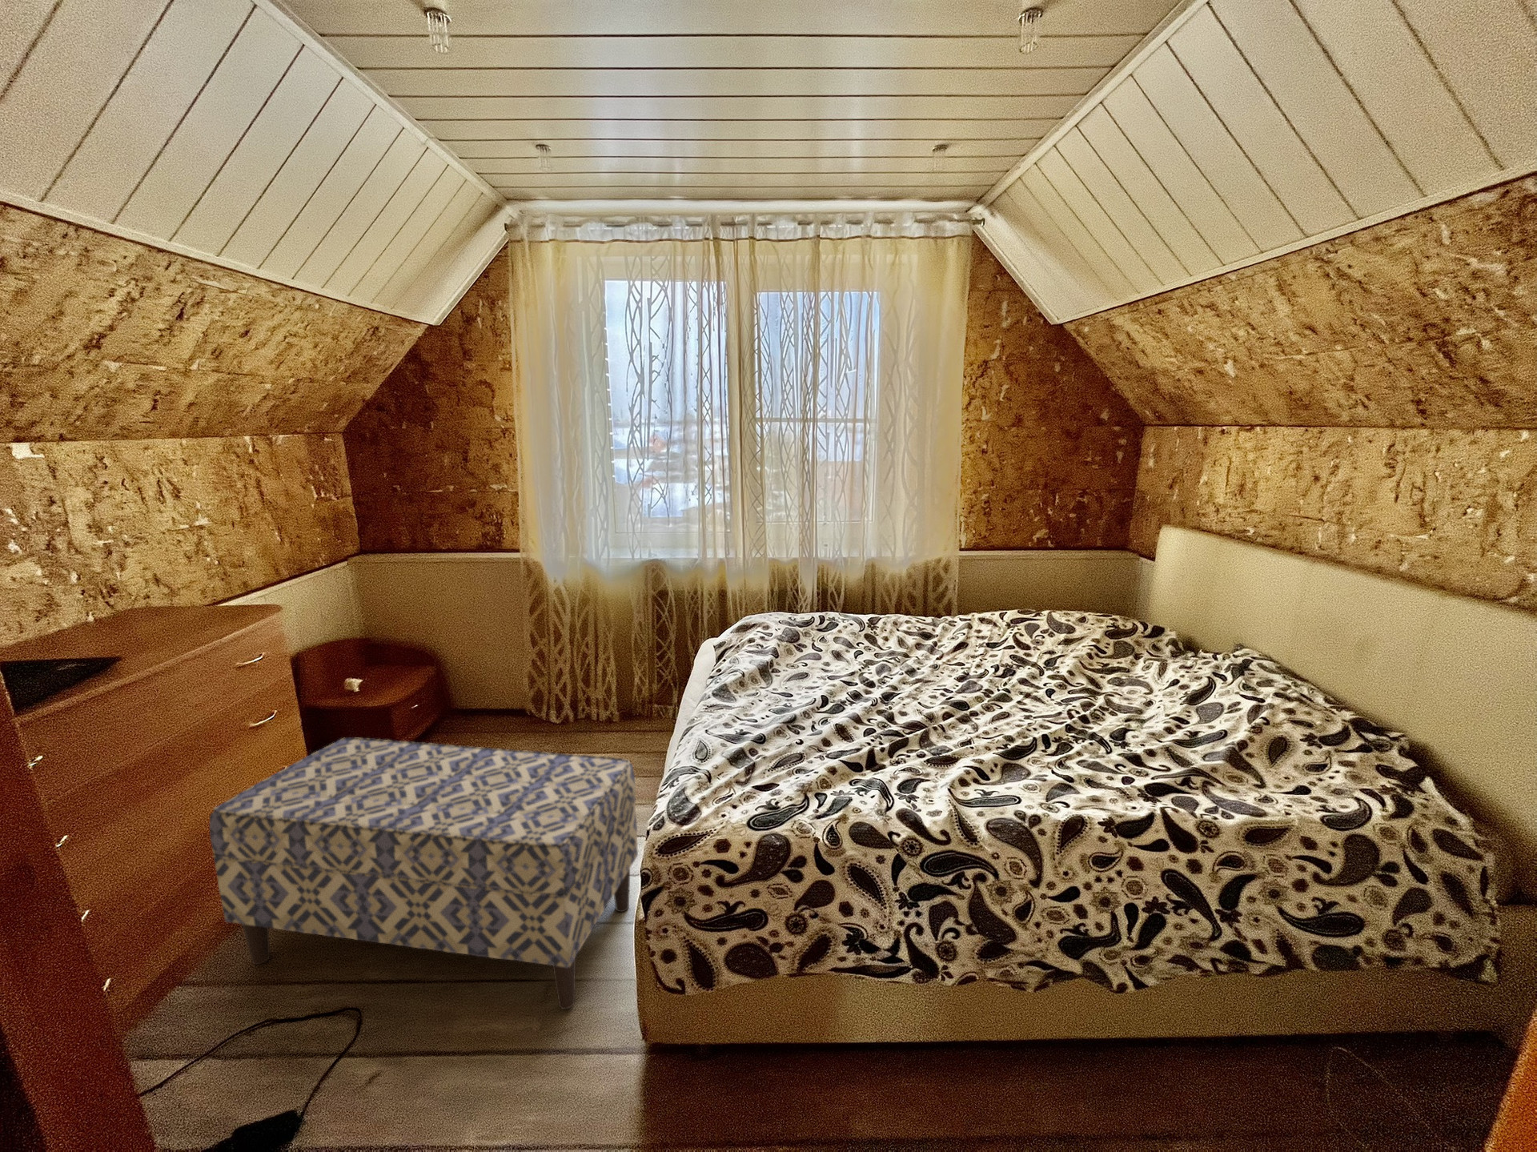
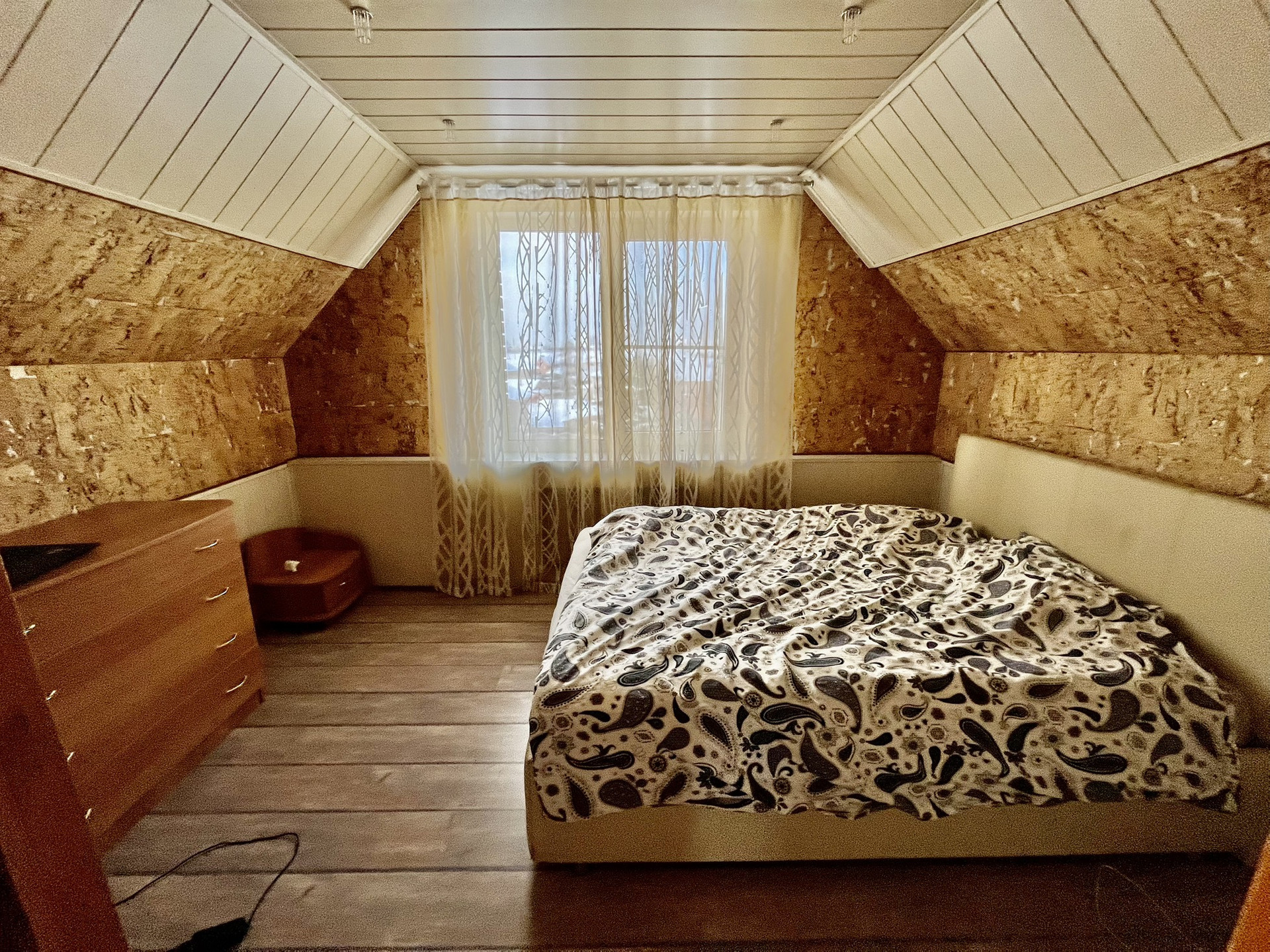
- bench (443, 859)
